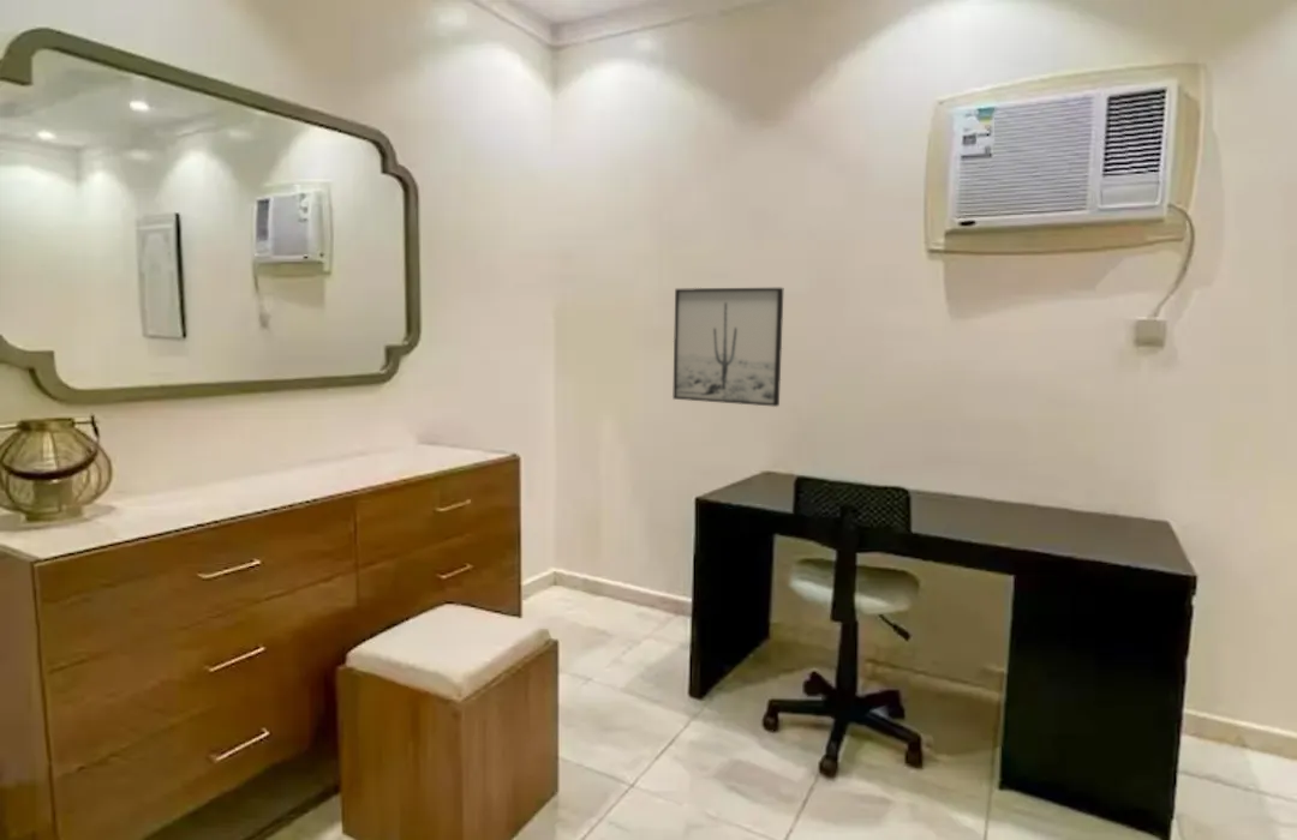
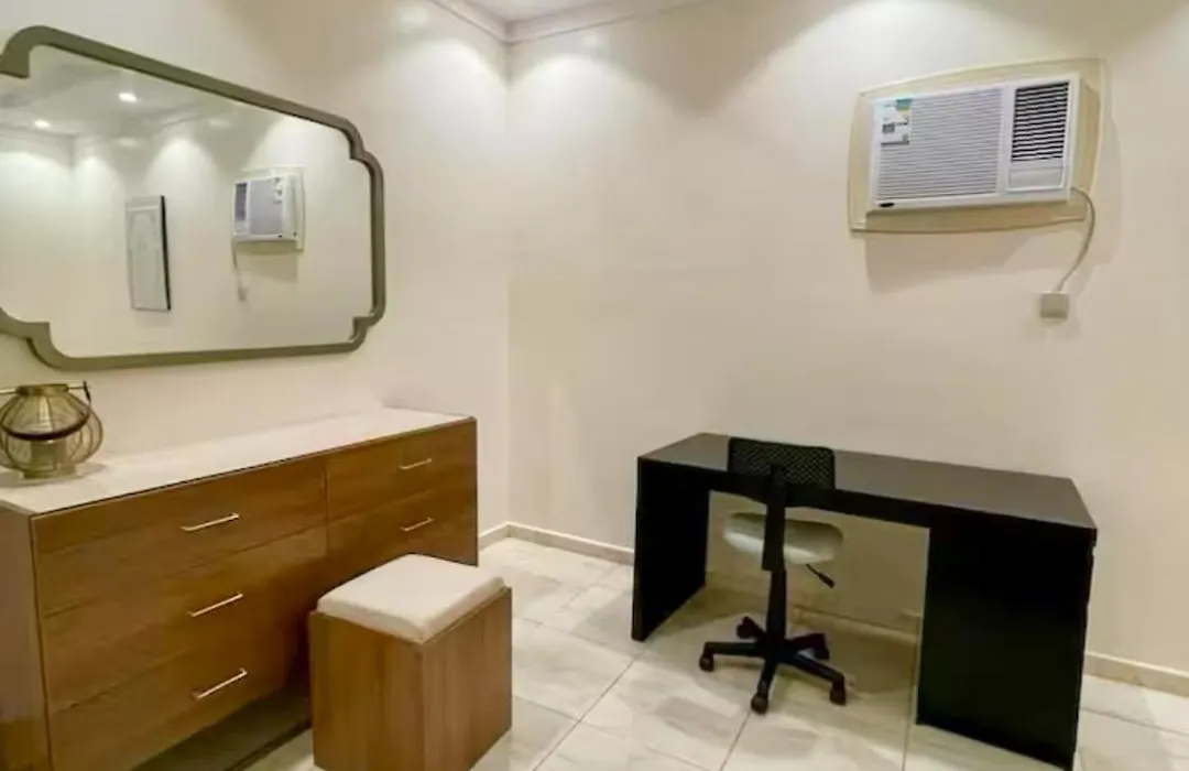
- wall art (725, 346)
